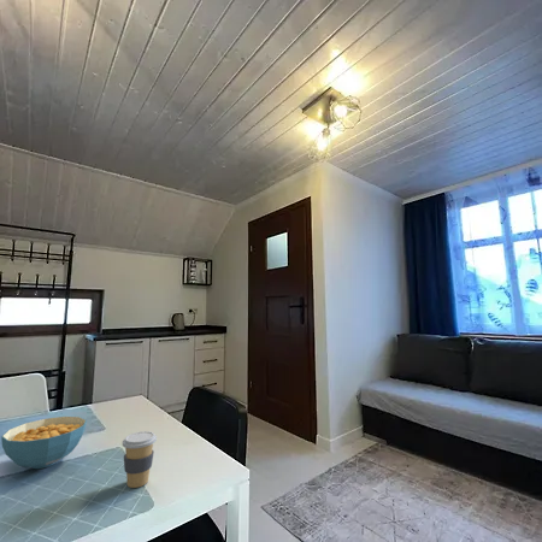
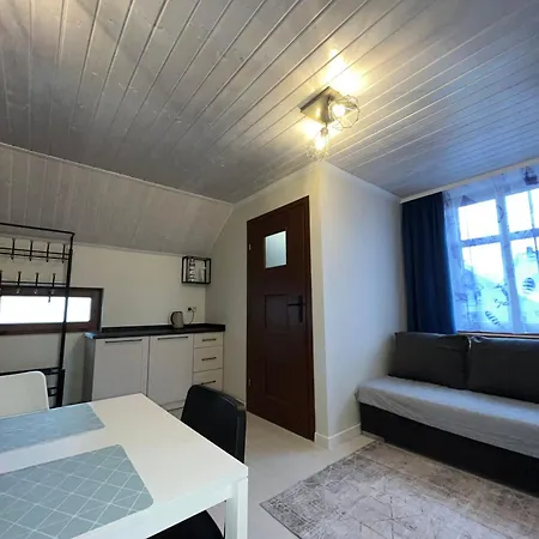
- cereal bowl (45, 444)
- coffee cup (139, 459)
